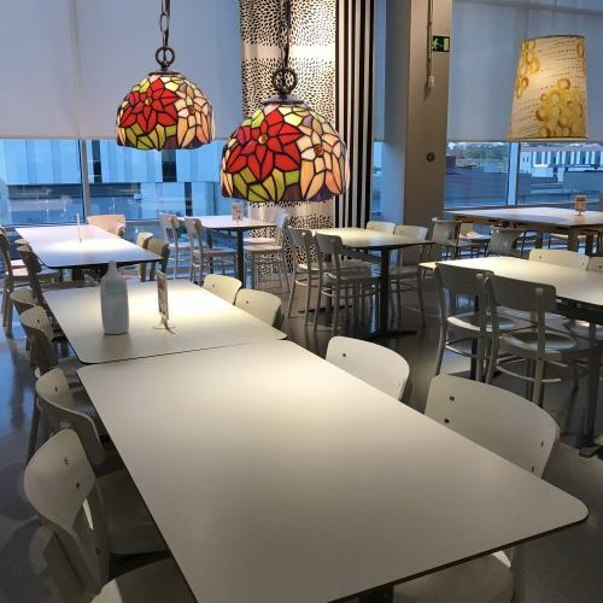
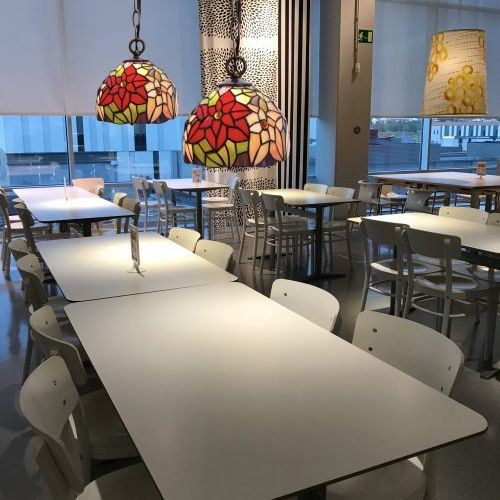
- bottle (113, 295)
